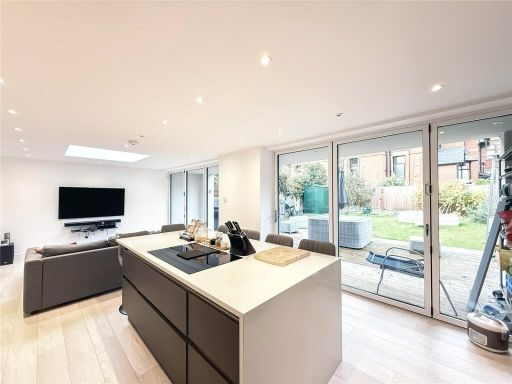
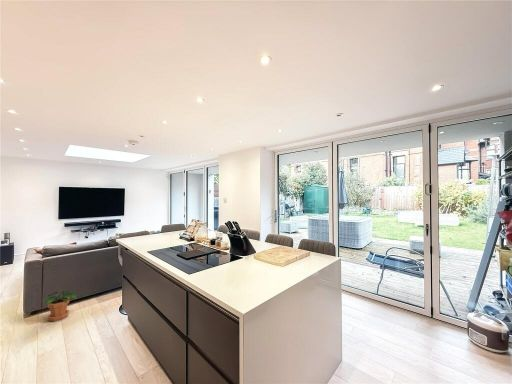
+ potted plant (60, 305)
